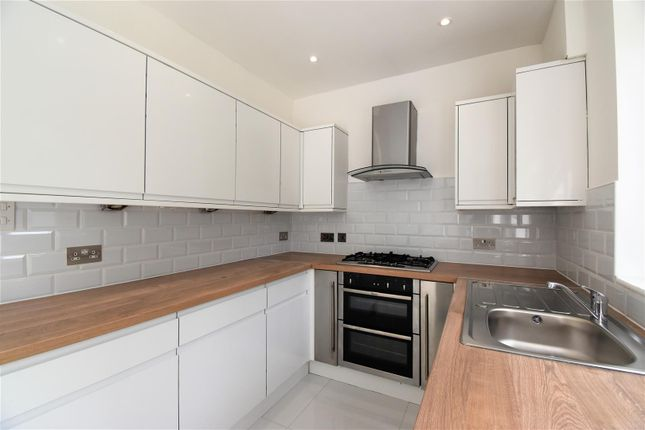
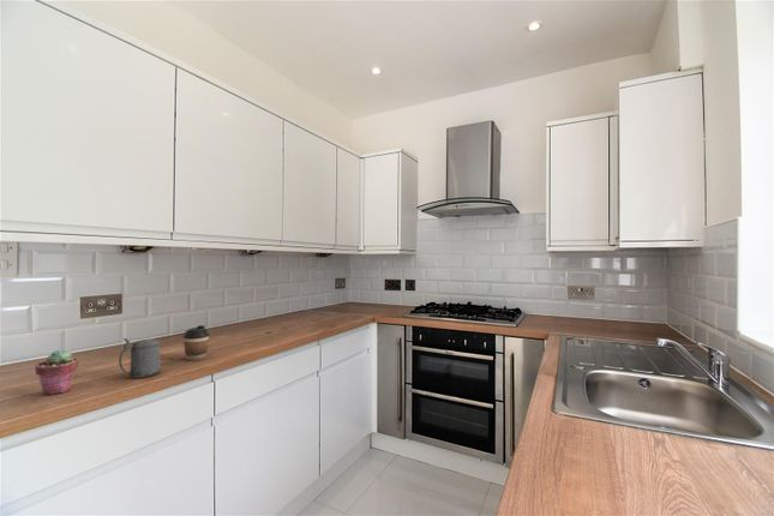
+ potted succulent (56, 370)
+ beer stein (139, 355)
+ coffee cup (196, 342)
